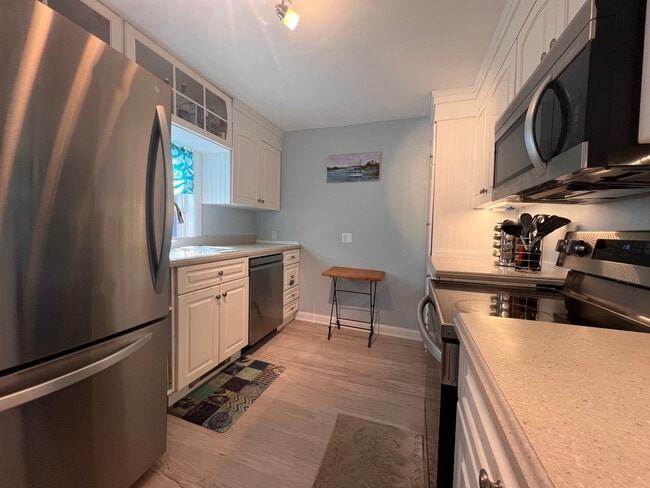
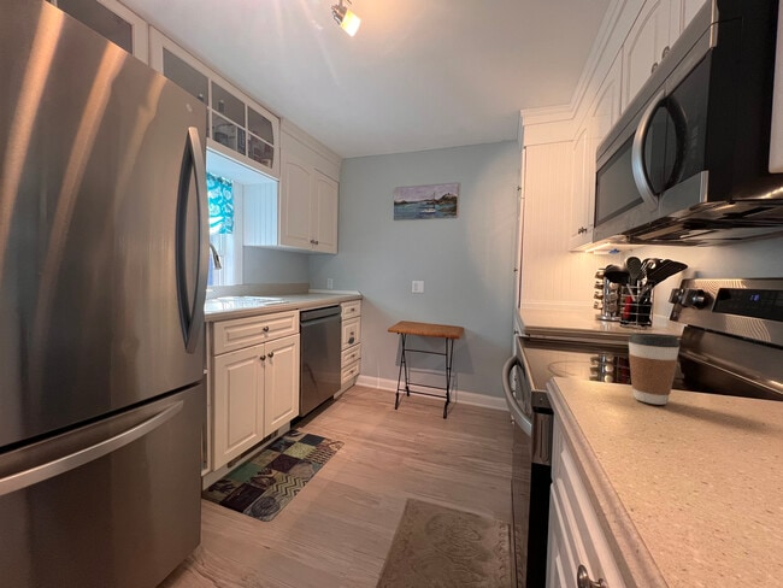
+ coffee cup (650, 366)
